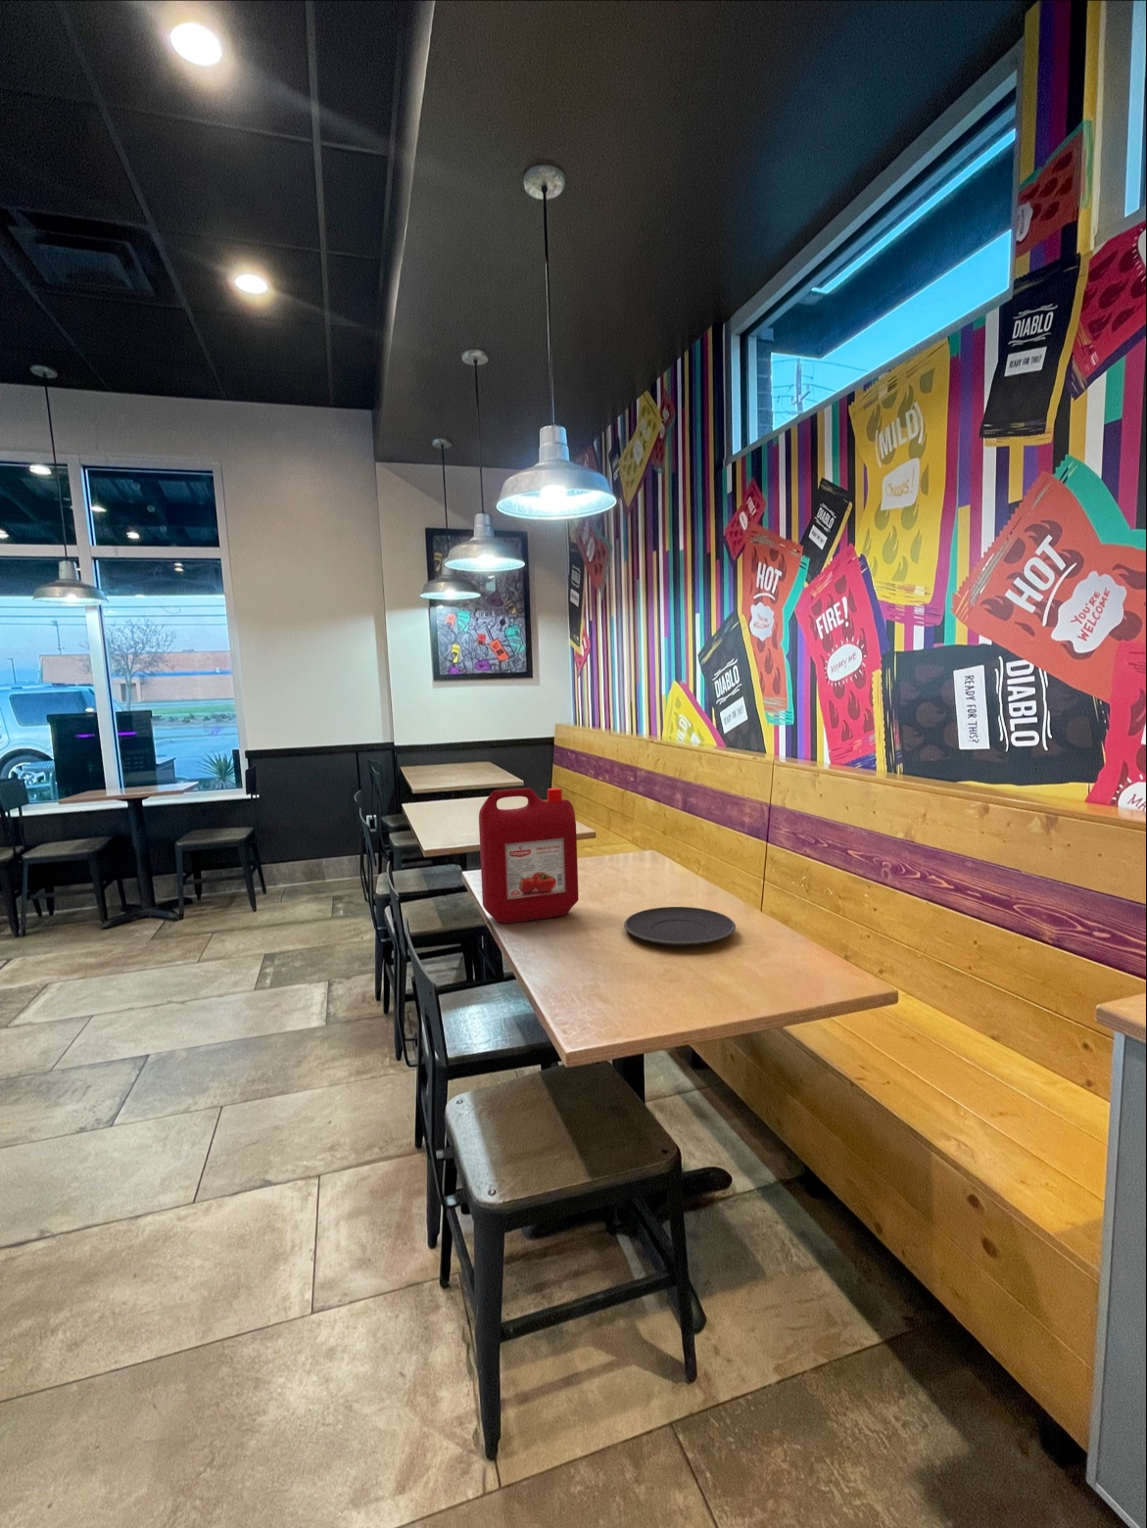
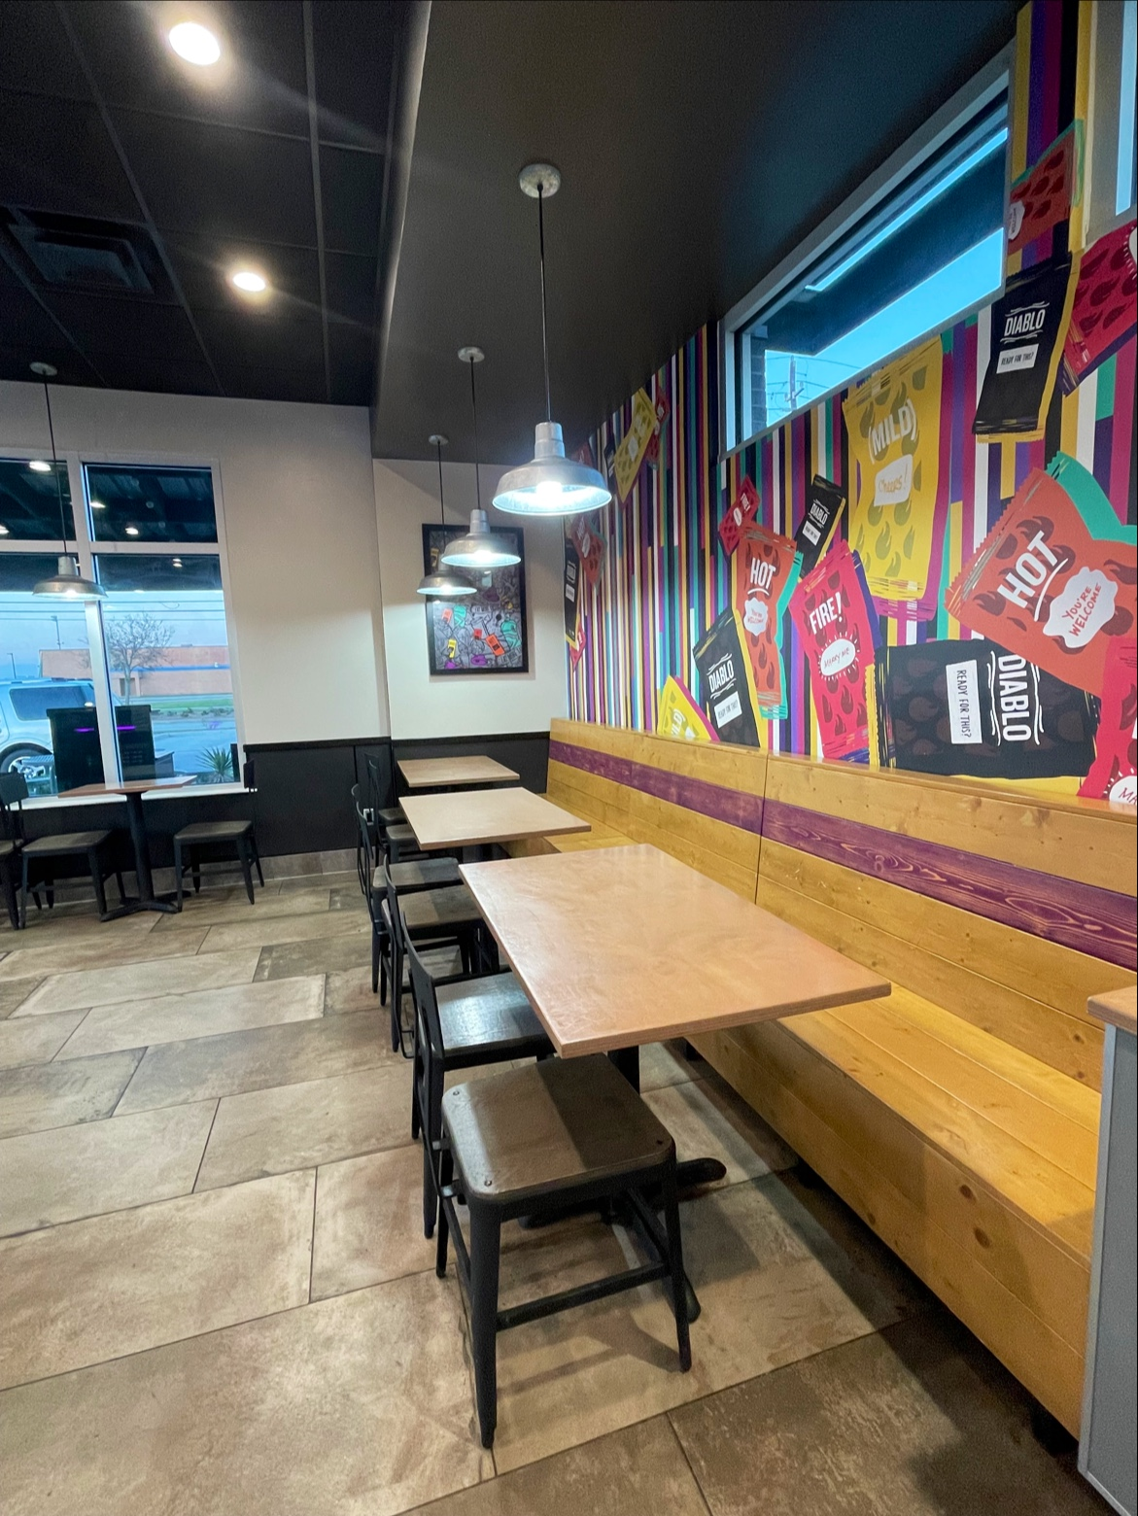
- ketchup jug (529, 852)
- plate (678, 927)
